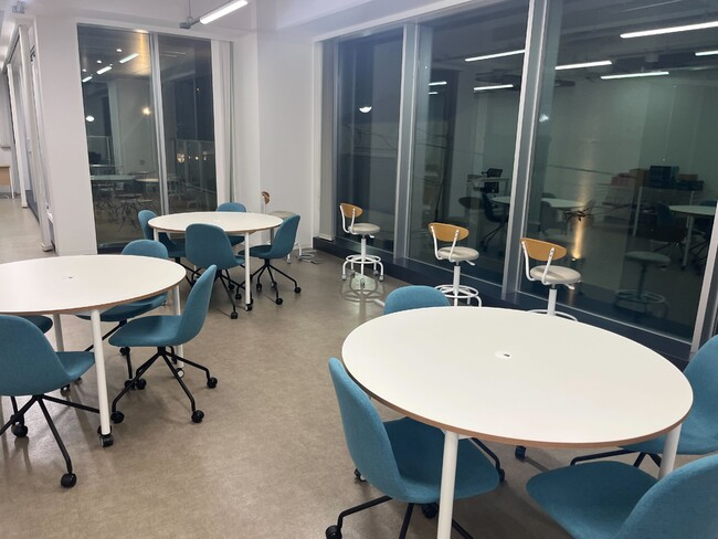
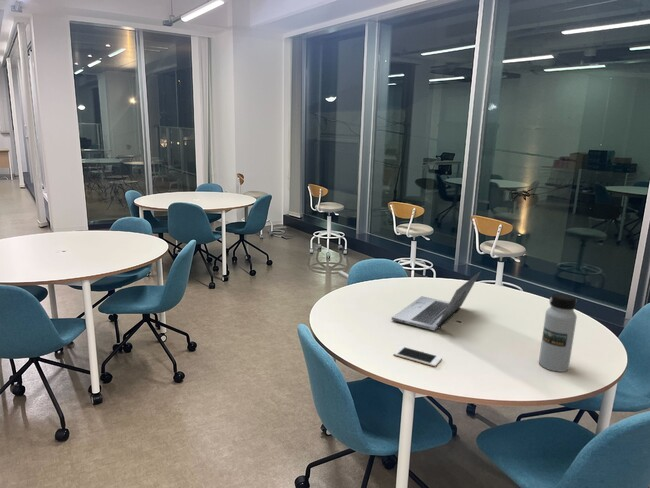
+ water bottle (558, 331)
+ cell phone (417, 356)
+ laptop (437, 299)
